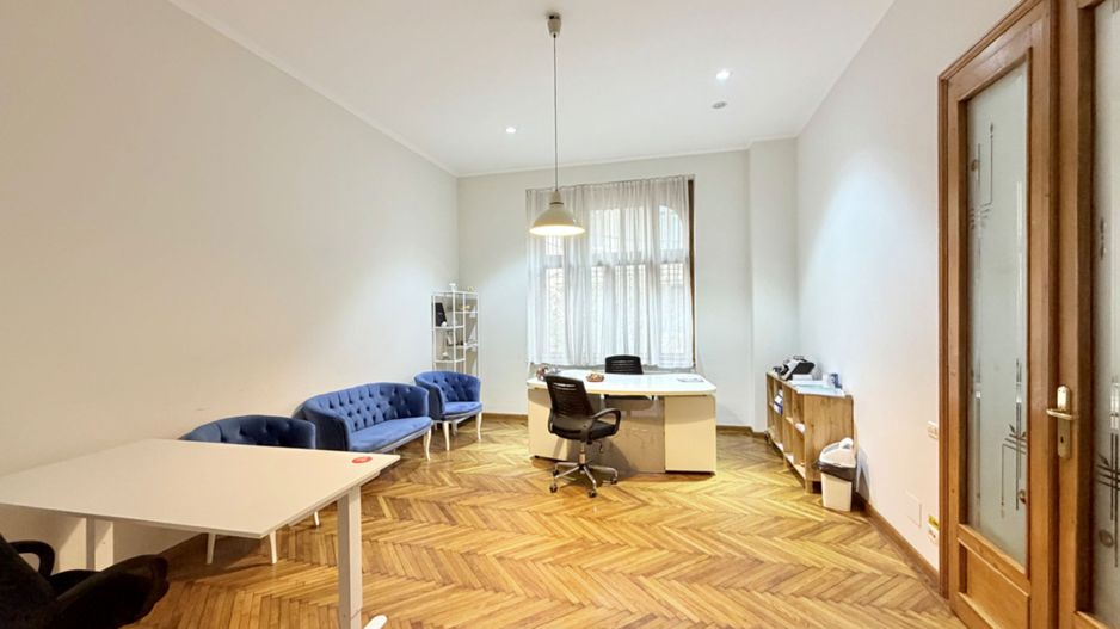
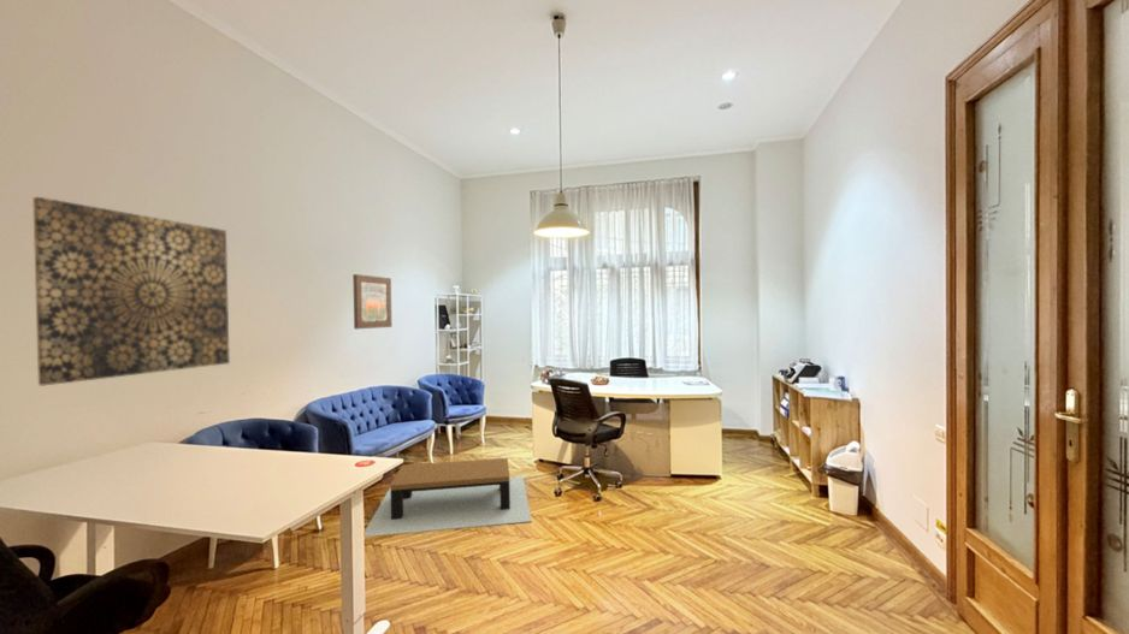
+ coffee table (454, 486)
+ wall art (148, 295)
+ wall art (373, 302)
